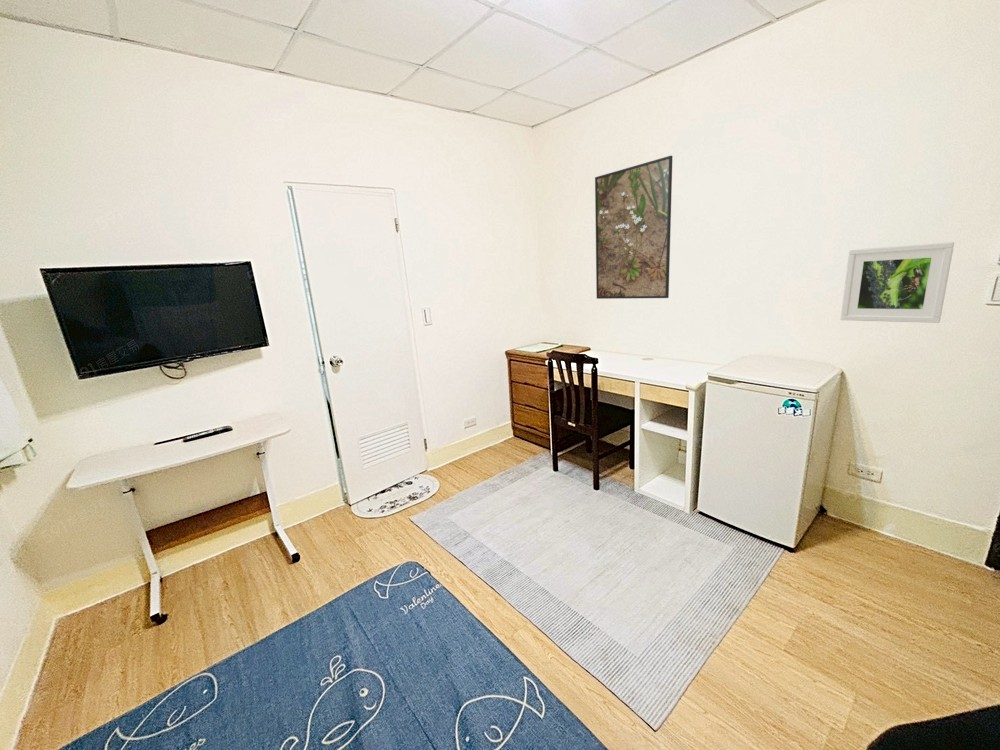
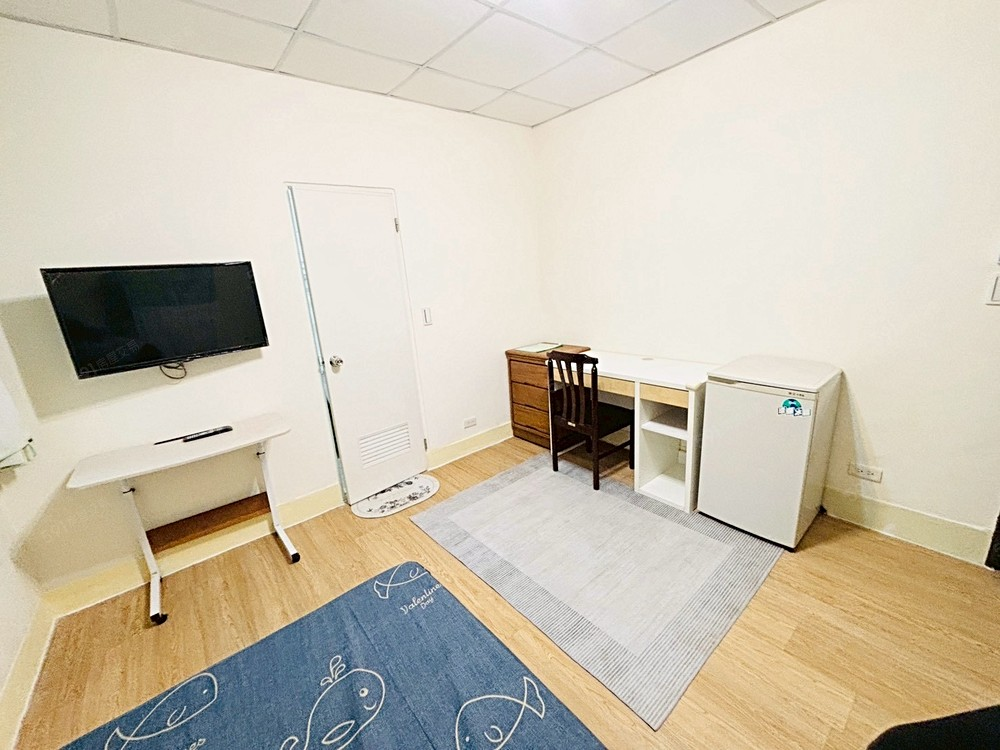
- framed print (630, 235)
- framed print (892, 284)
